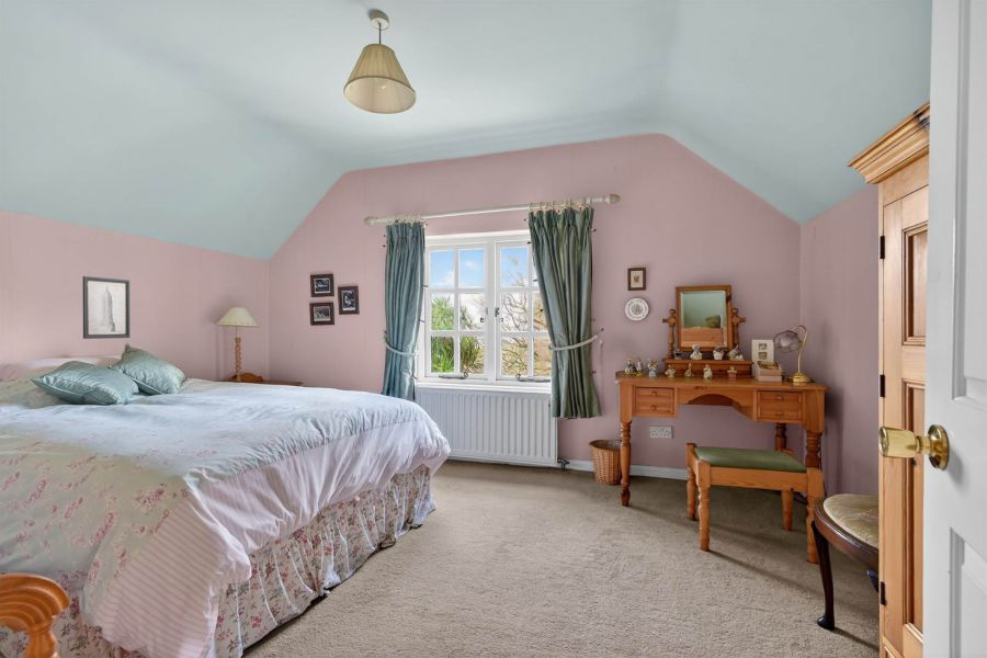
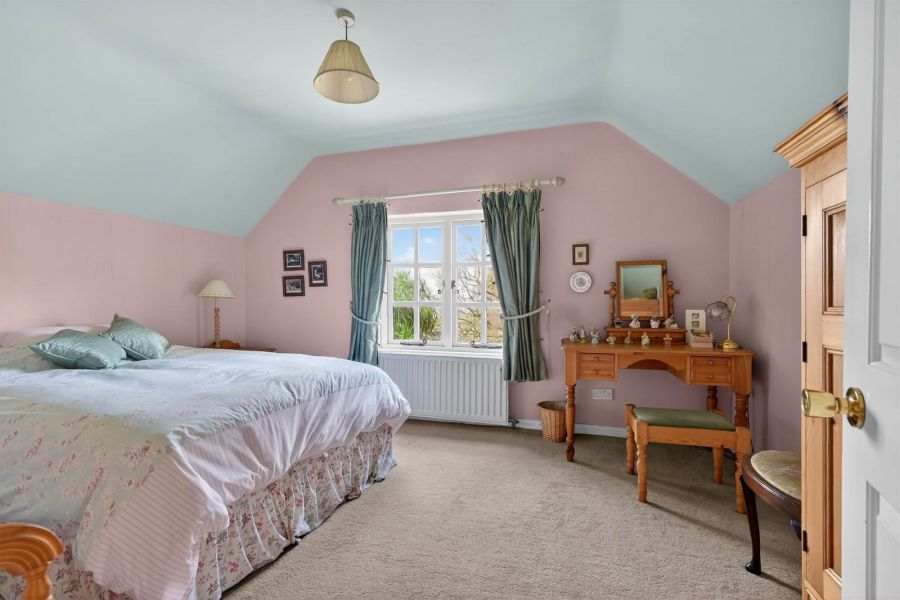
- wall art (106, 308)
